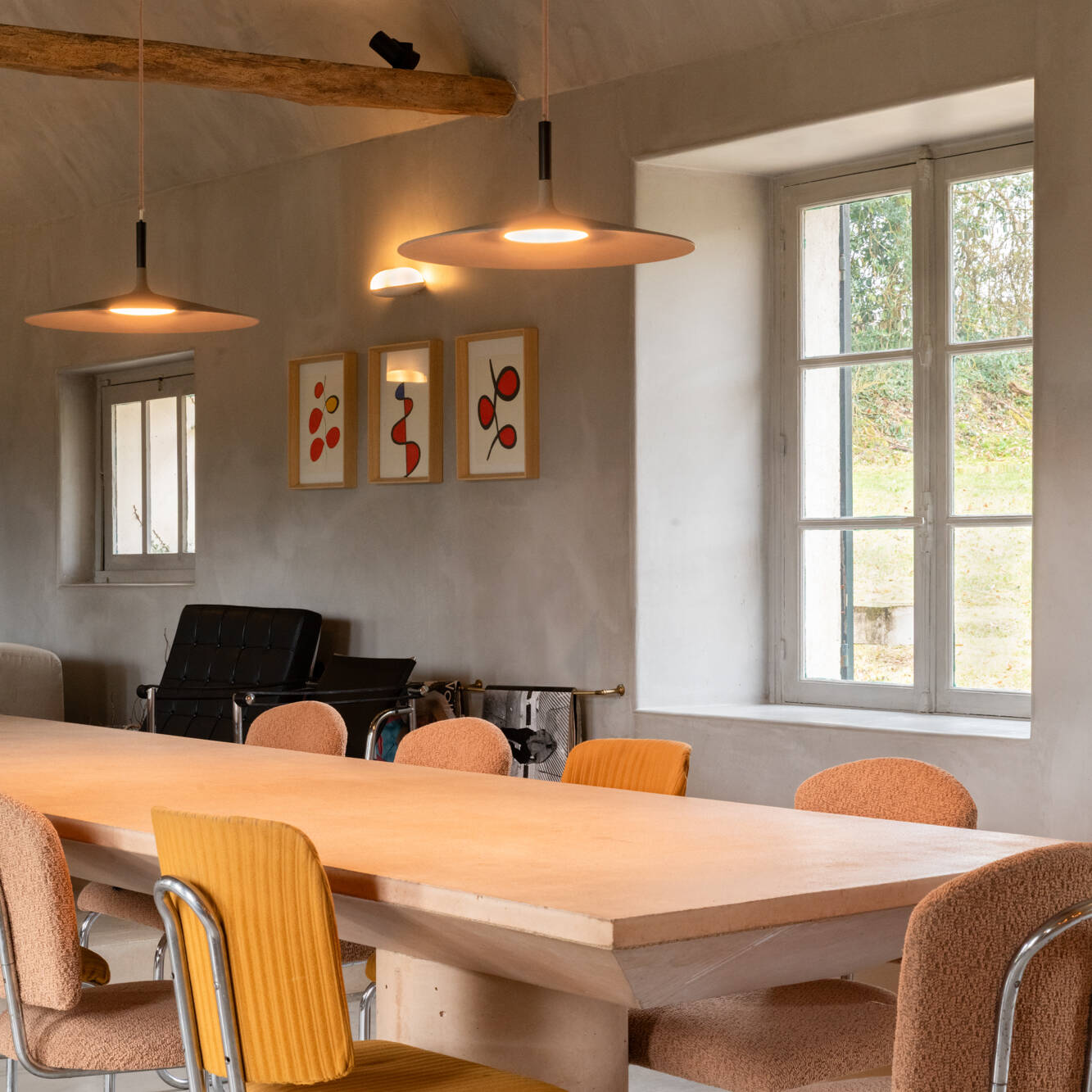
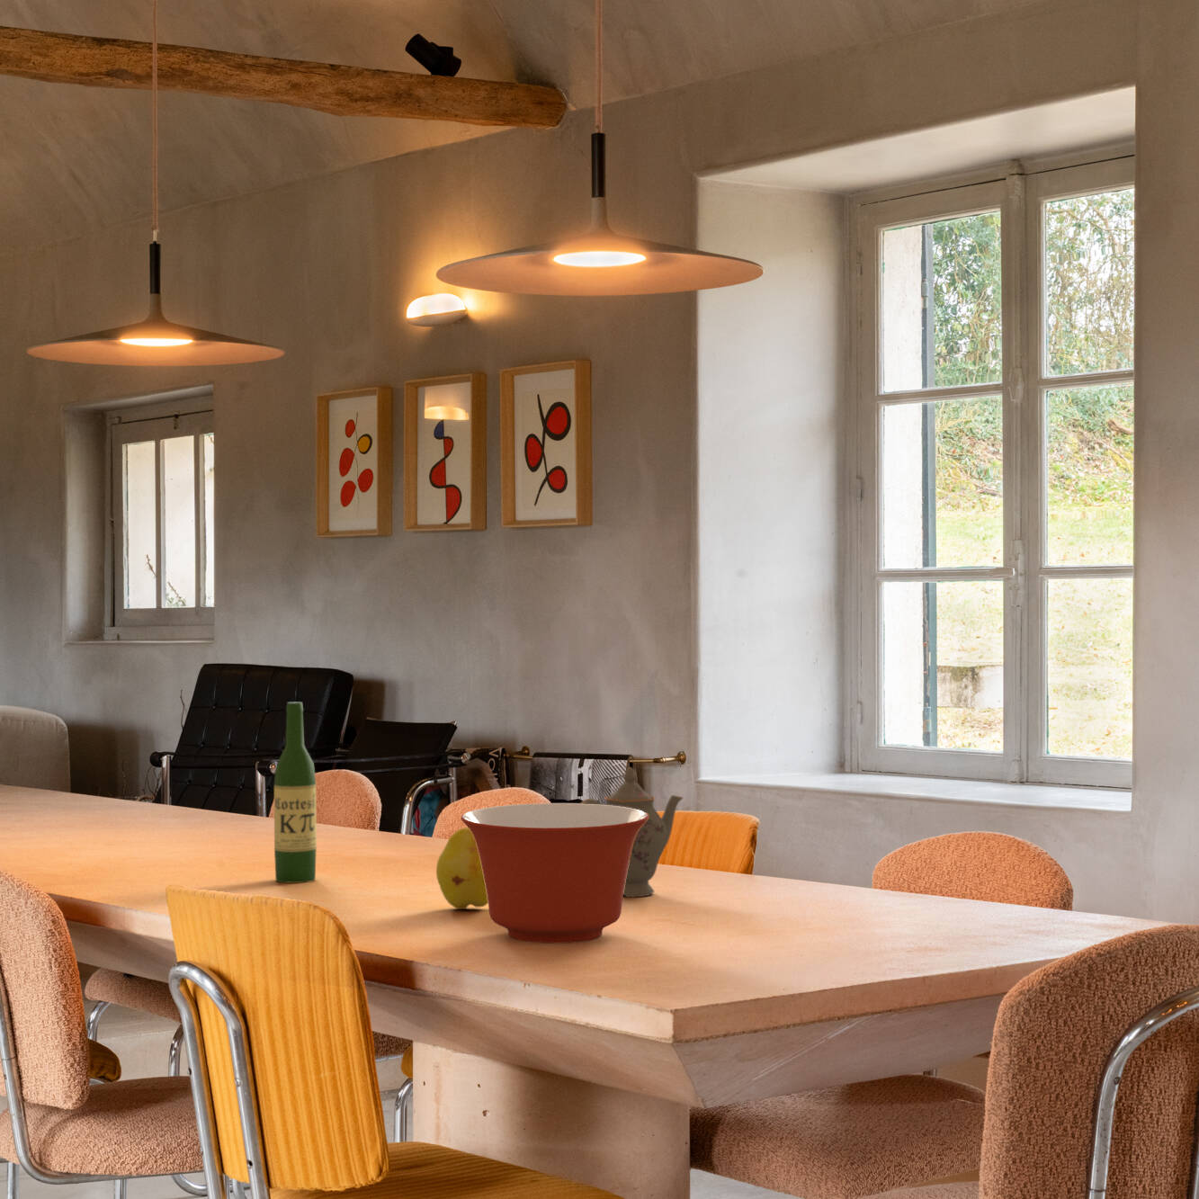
+ chinaware (637, 832)
+ wine bottle (294, 792)
+ mixing bowl (554, 873)
+ fruit (468, 867)
